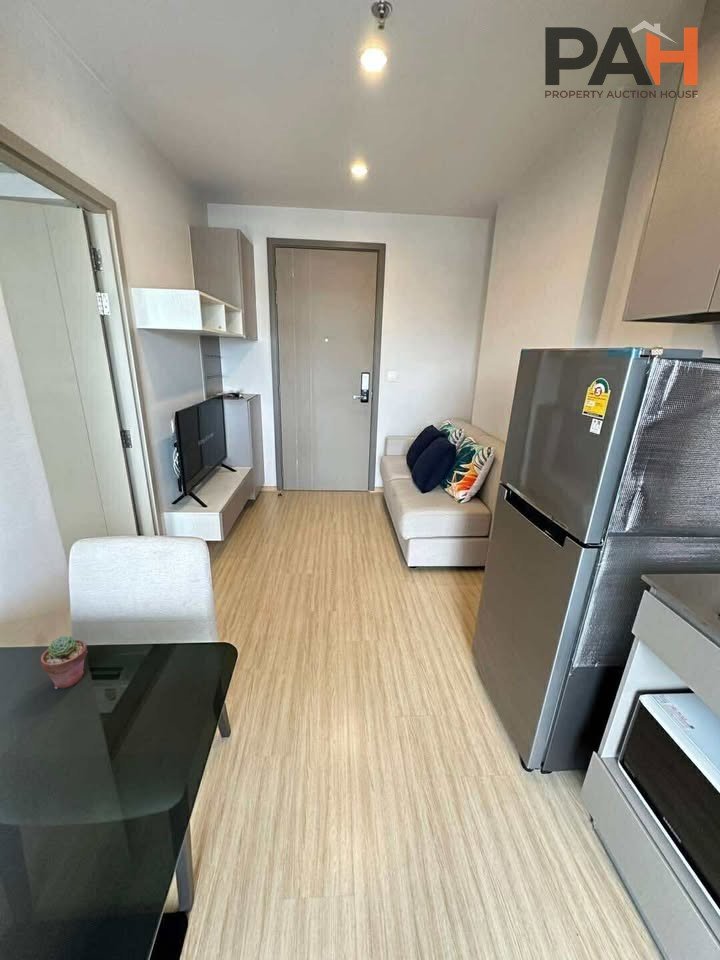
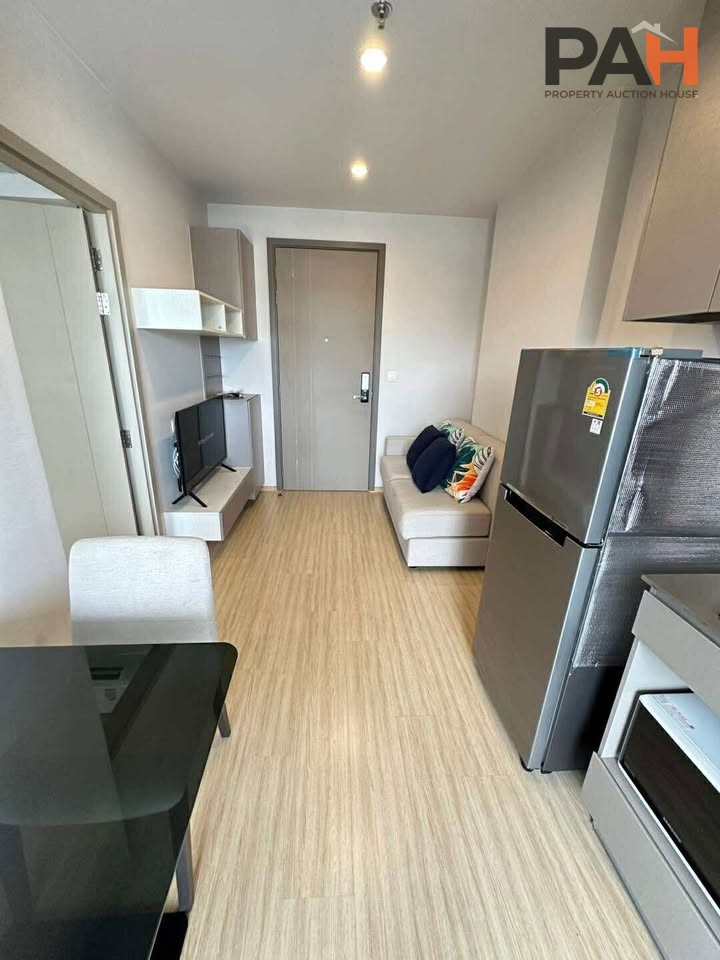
- potted succulent (65, 659)
